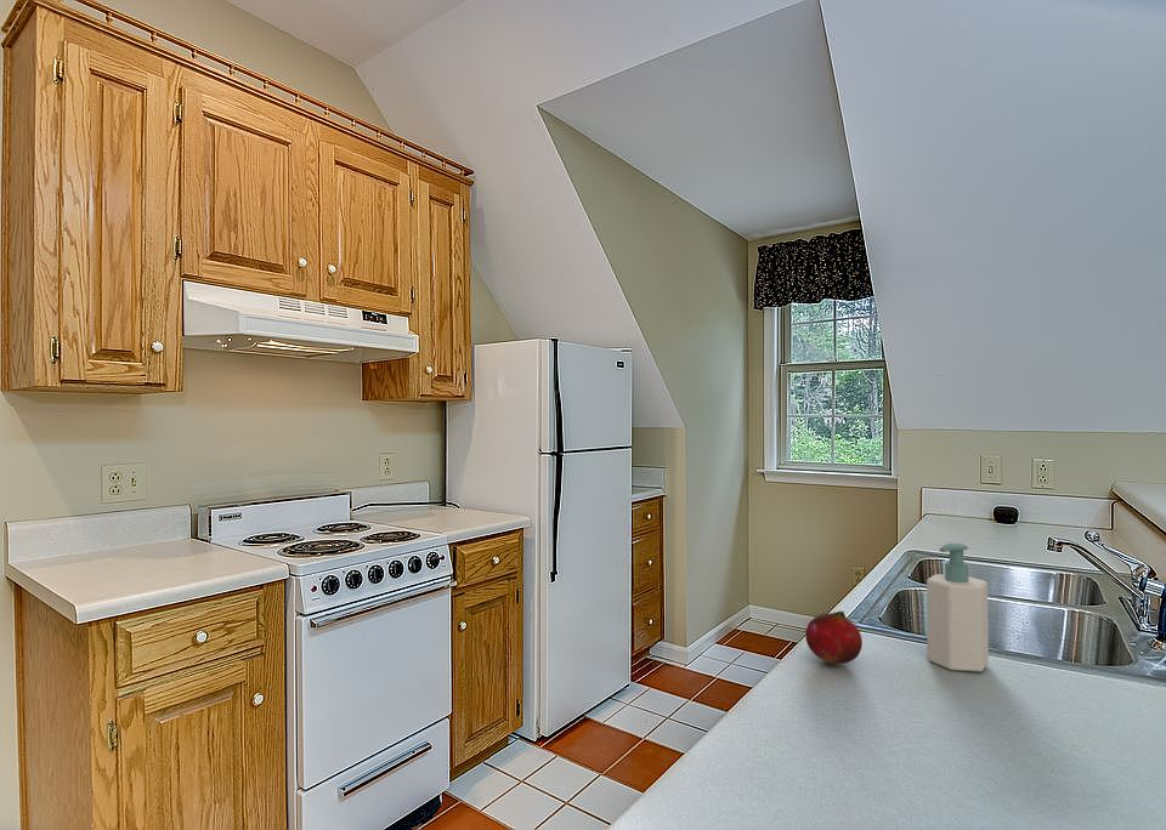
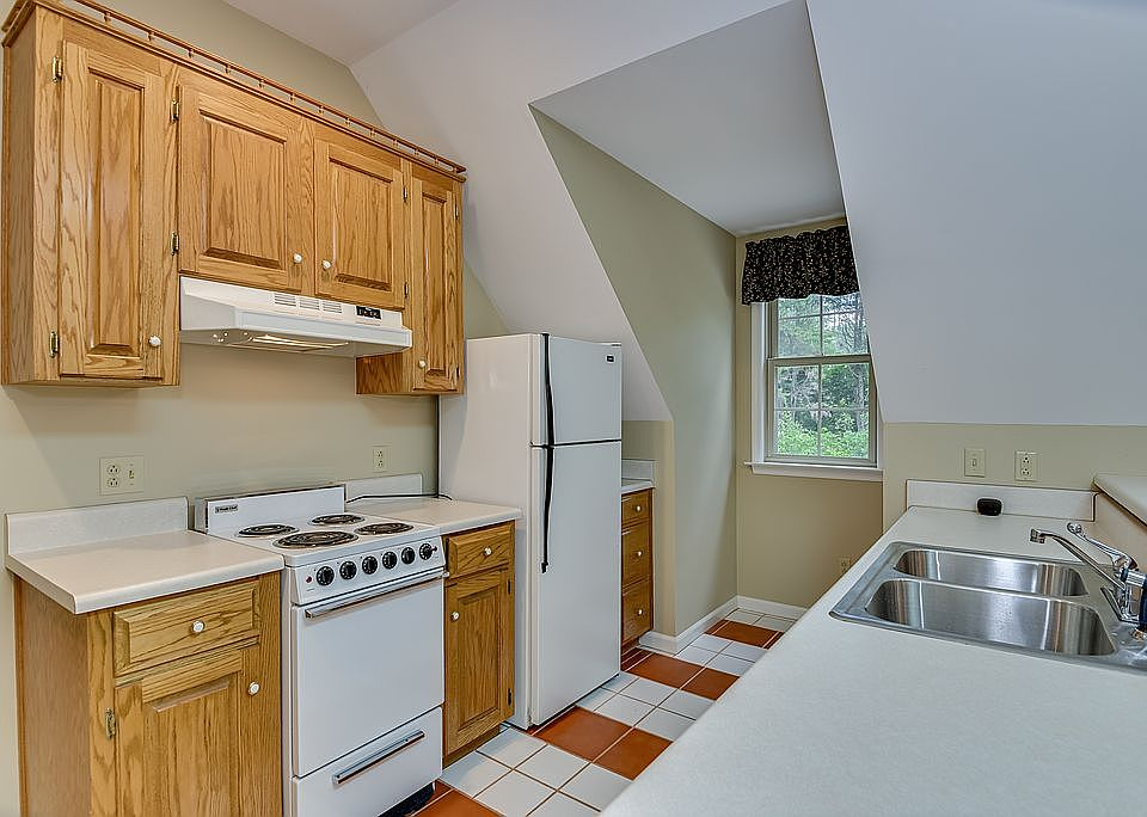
- fruit (833, 635)
- soap bottle (956, 603)
